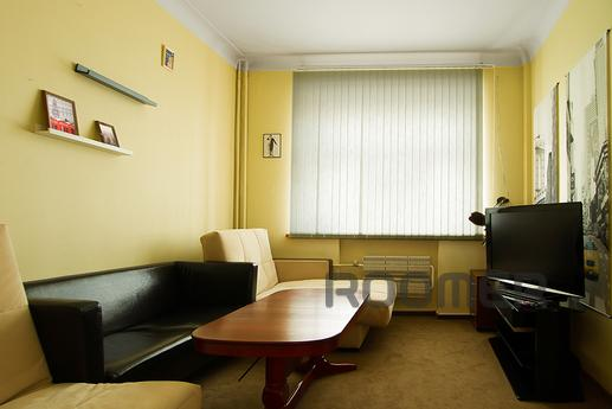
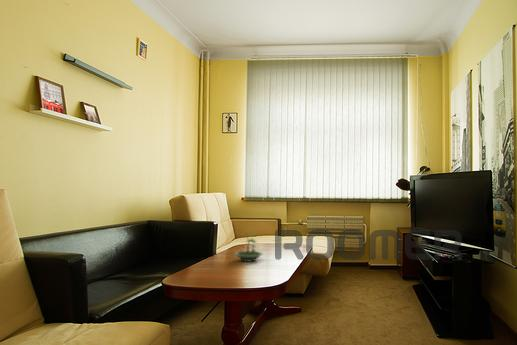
+ terrarium (247, 237)
